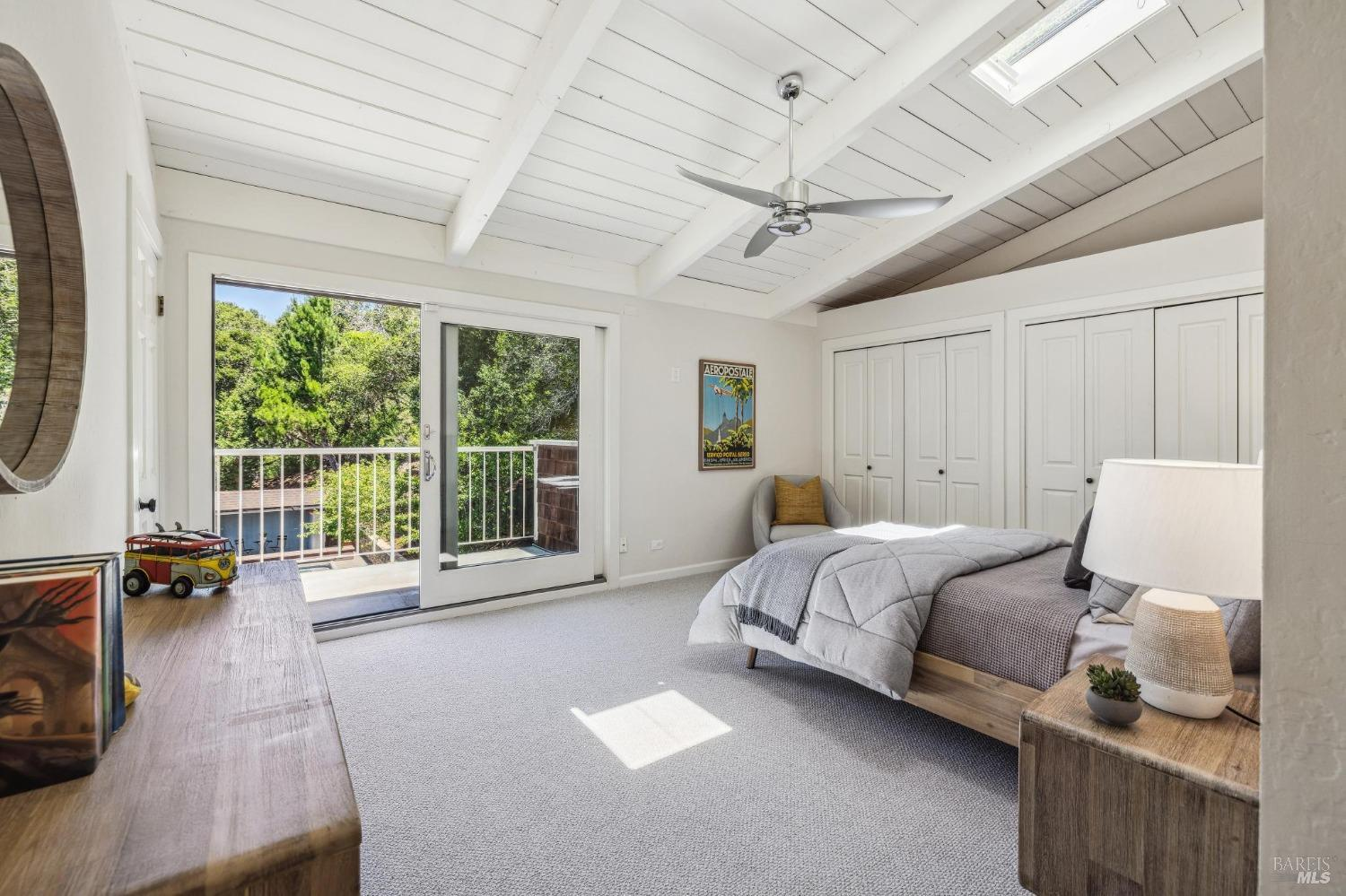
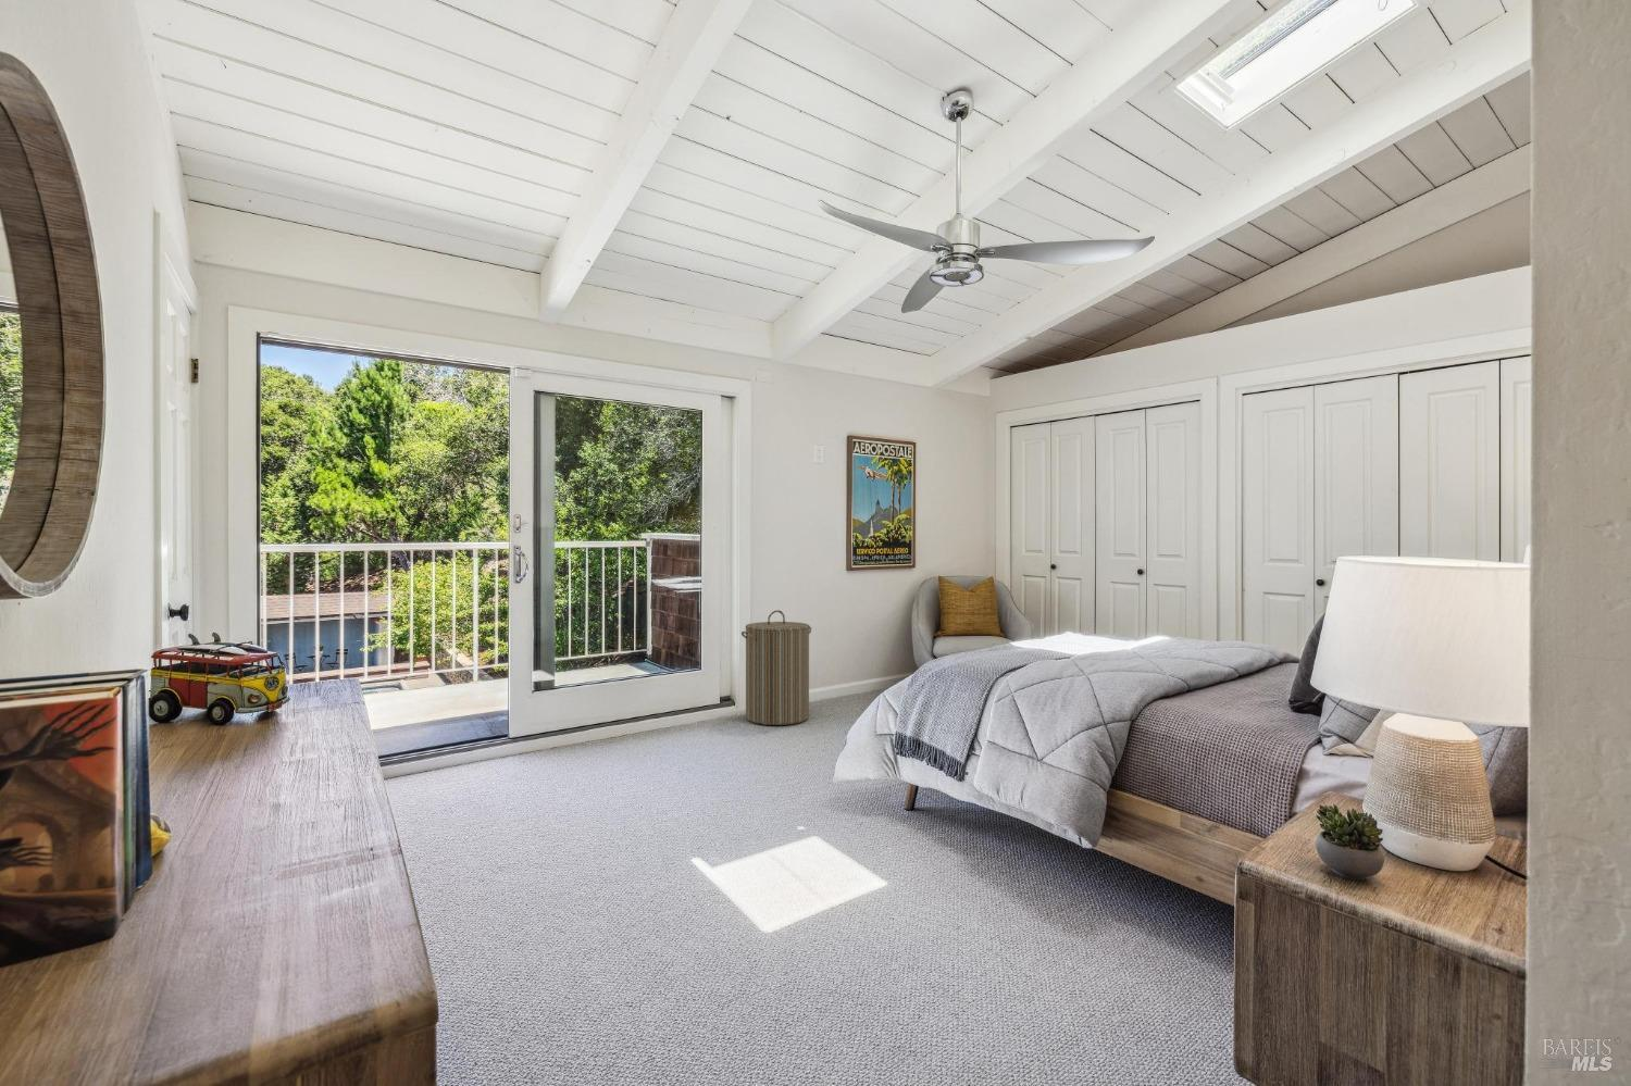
+ laundry hamper (778, 663)
